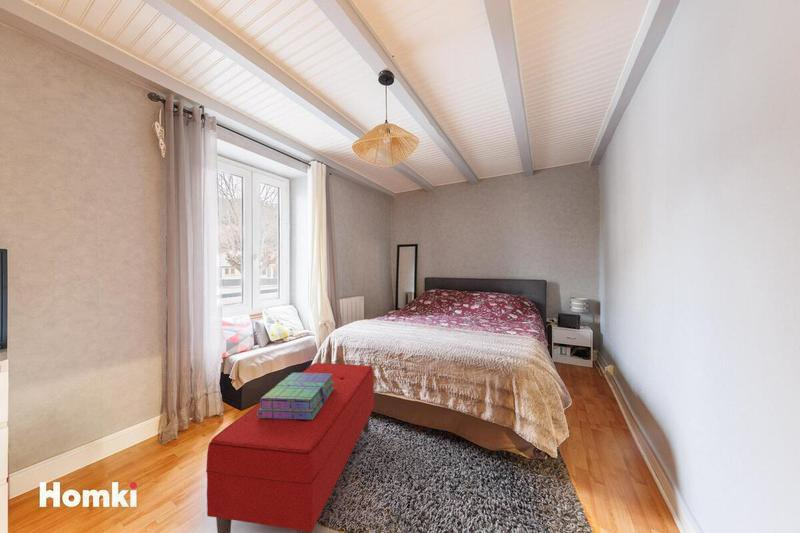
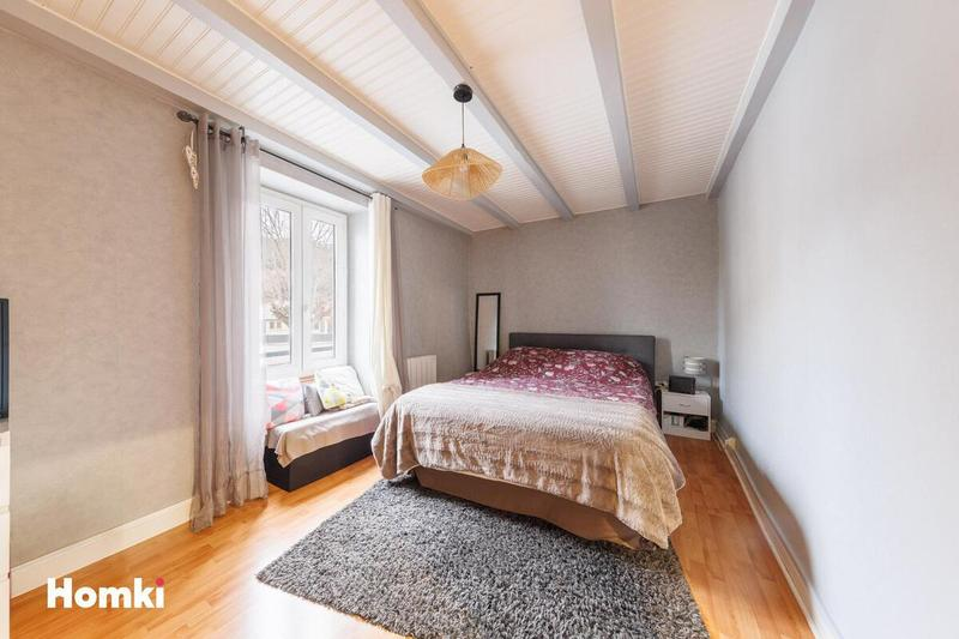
- bench (313, 432)
- stack of books (300, 392)
